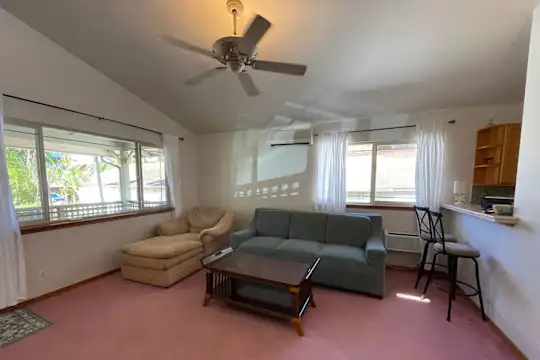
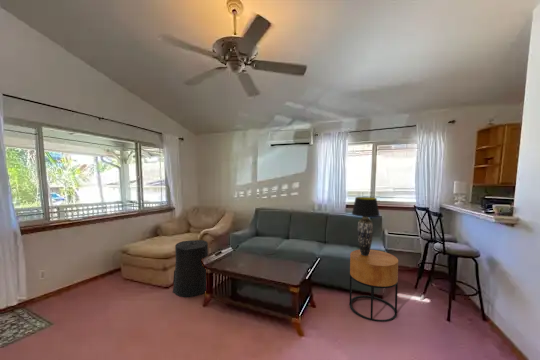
+ table lamp (365, 226)
+ side table (372, 282)
+ trash can (191, 265)
